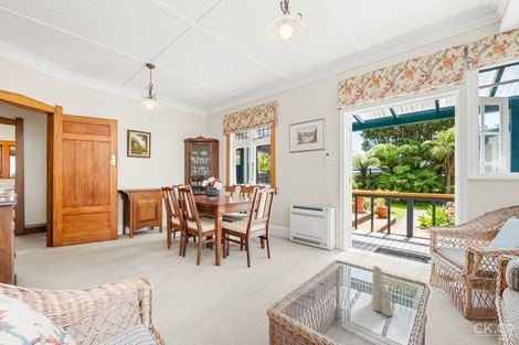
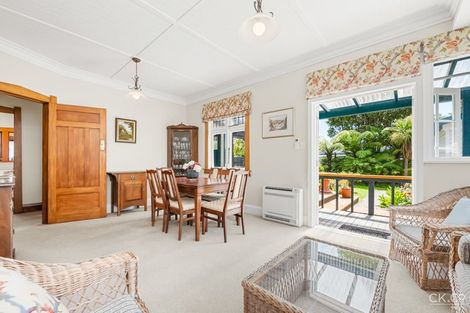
- candle (379, 283)
